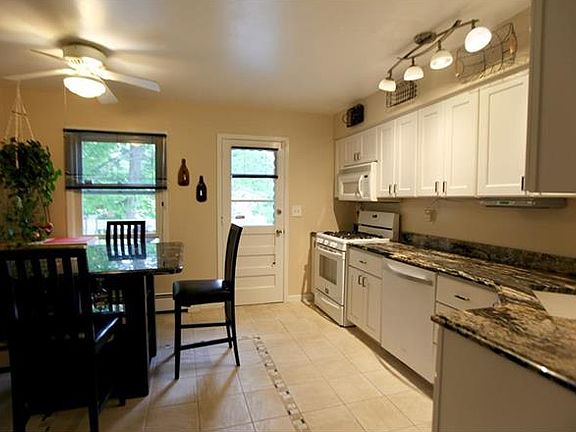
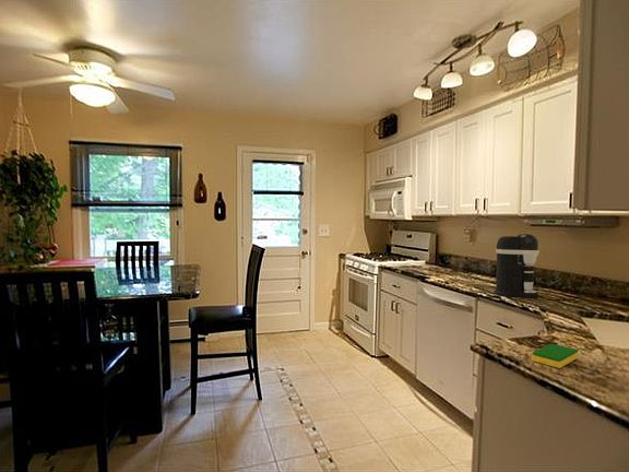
+ dish sponge (555, 355)
+ coffee maker (517, 263)
